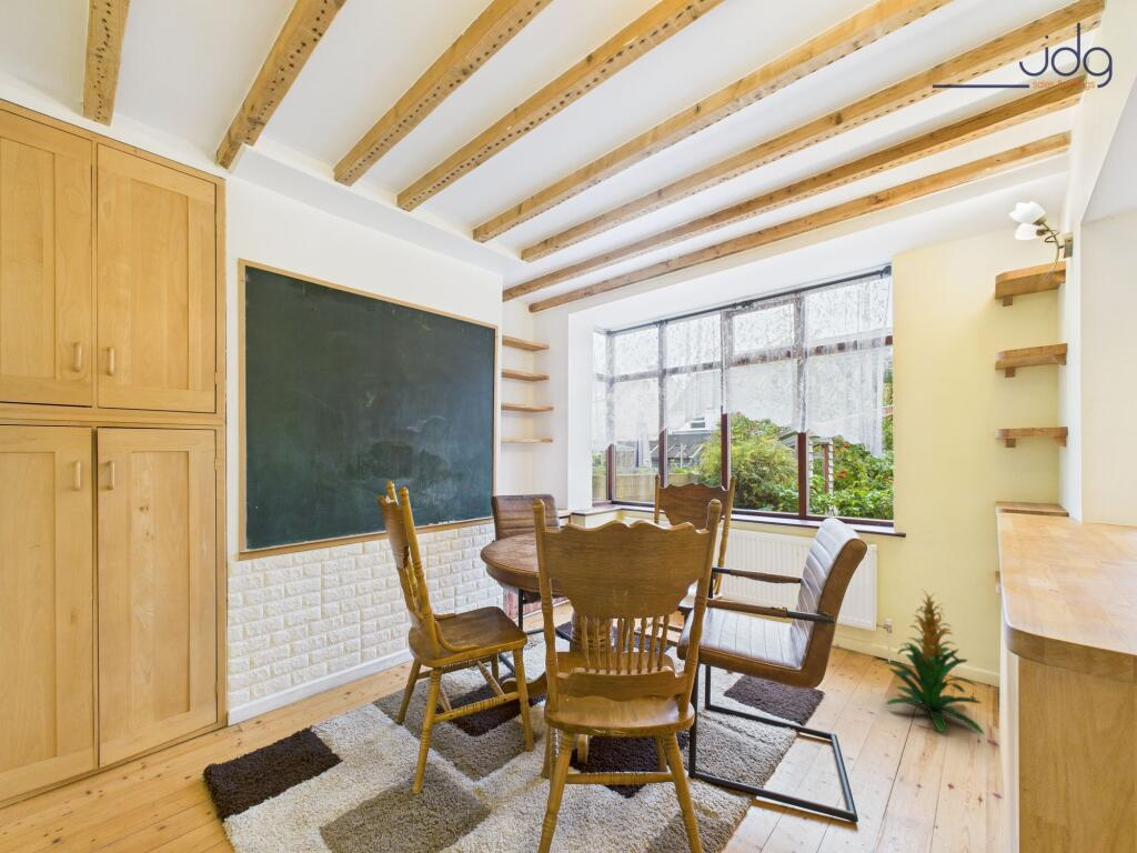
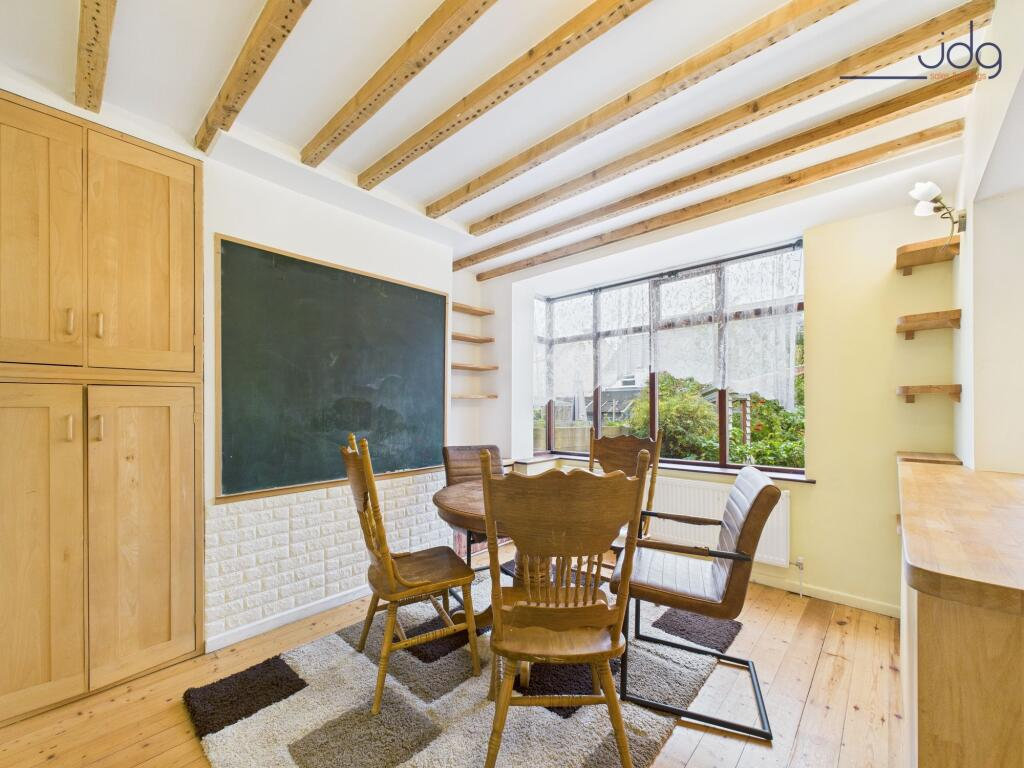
- indoor plant (932, 651)
